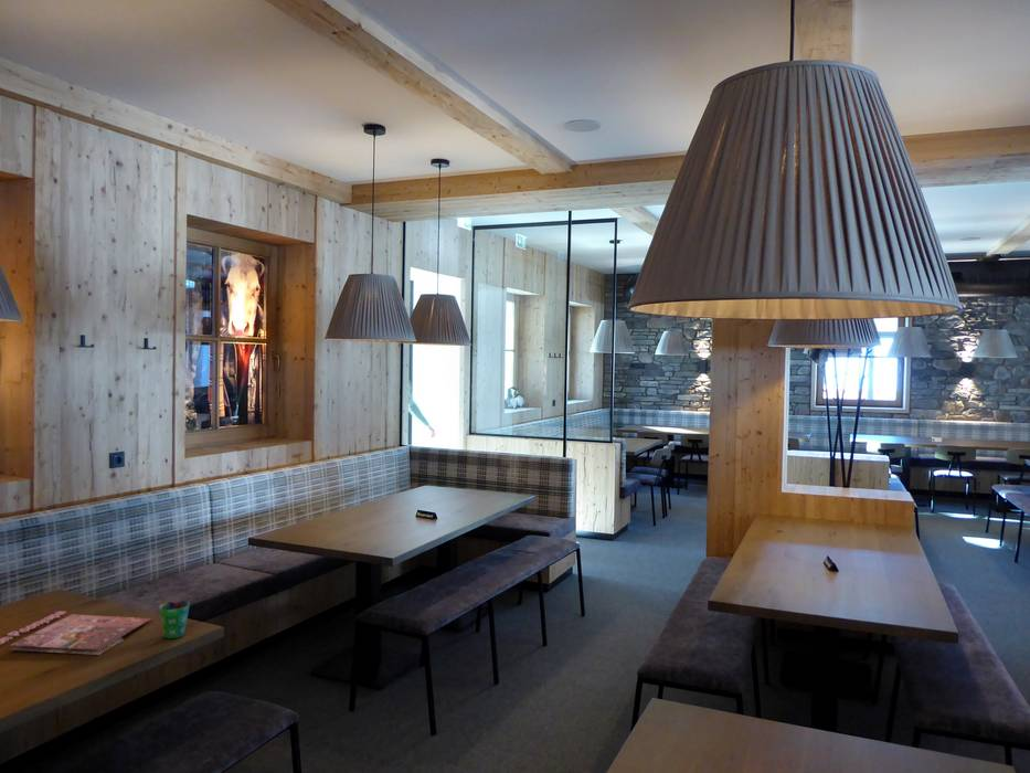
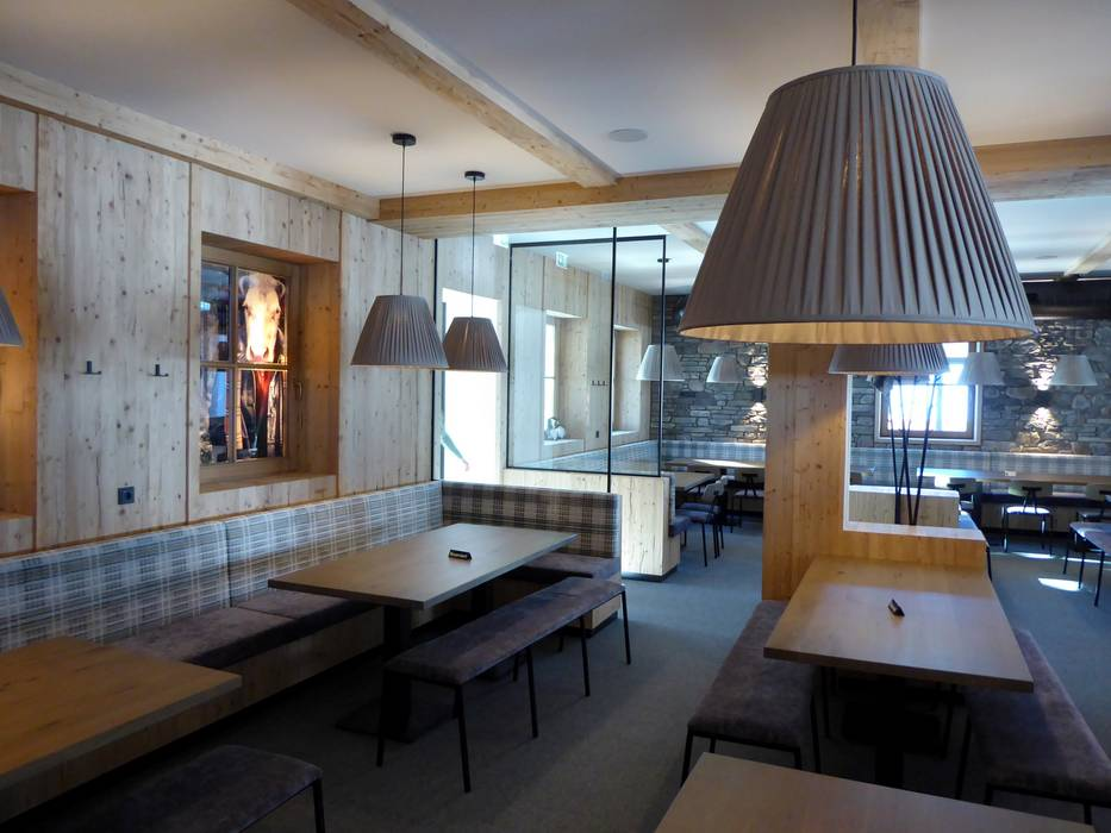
- cover (72, 632)
- cup (173, 618)
